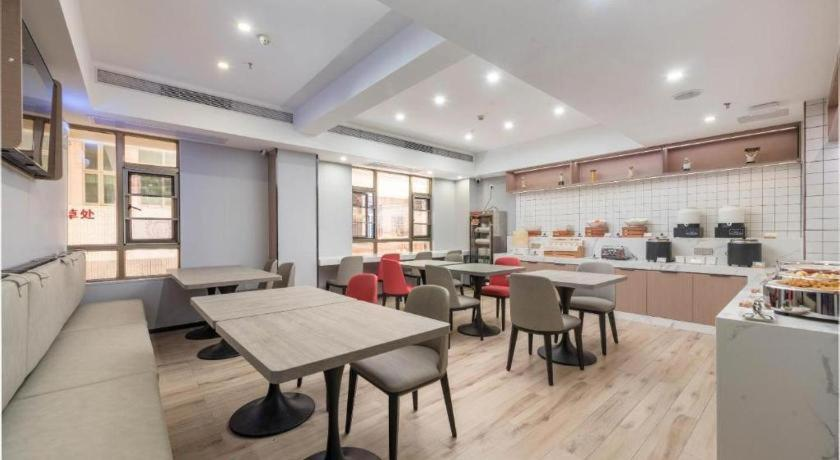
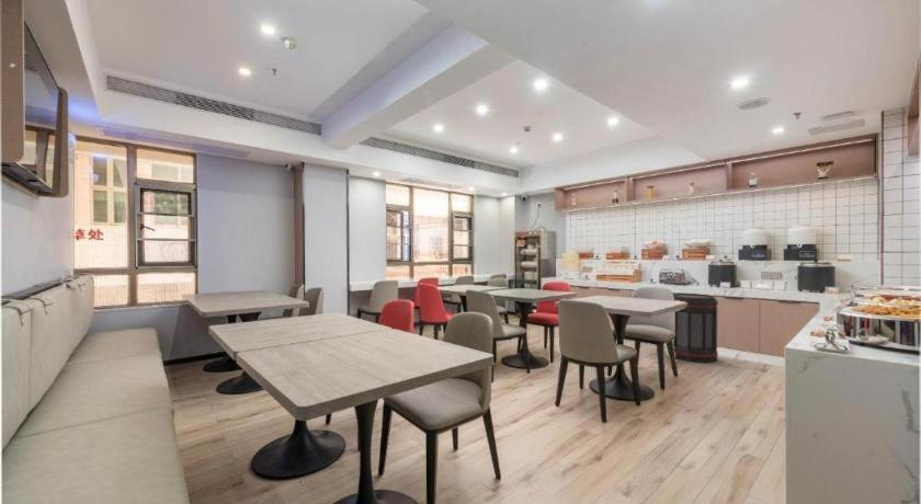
+ trash can (692, 325)
